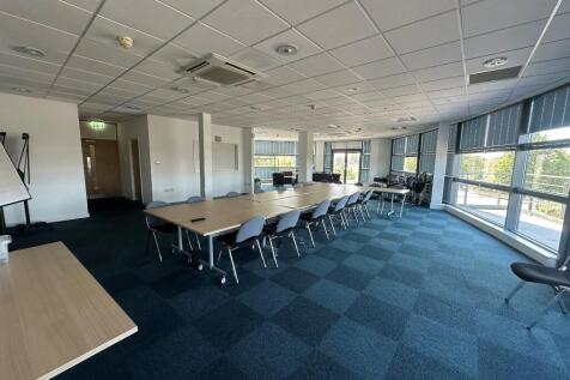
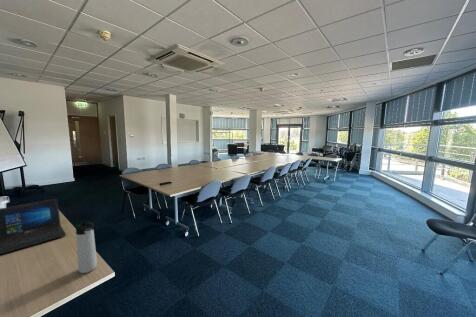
+ laptop (28, 223)
+ thermos bottle (87, 247)
